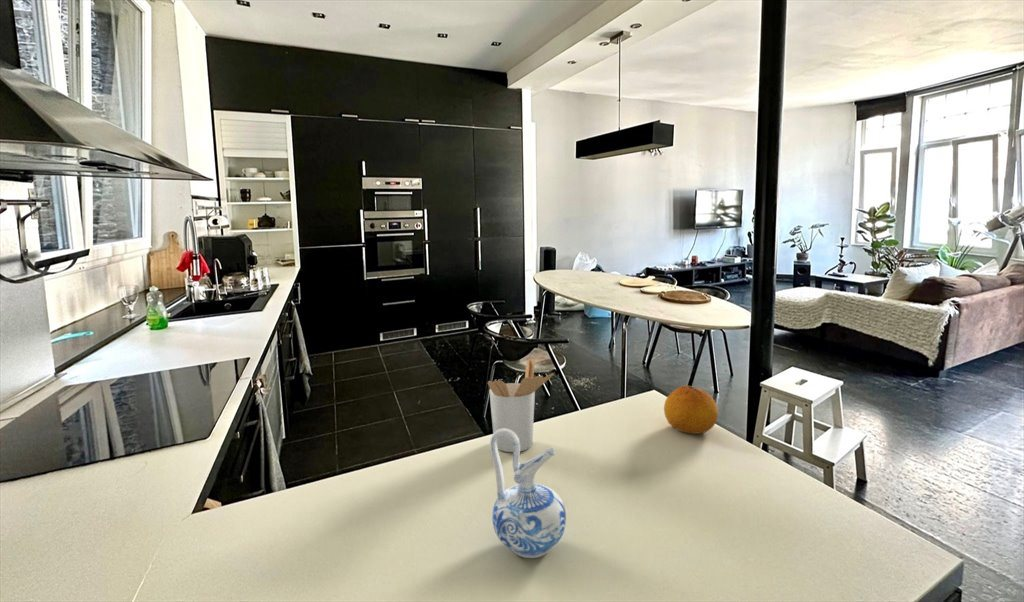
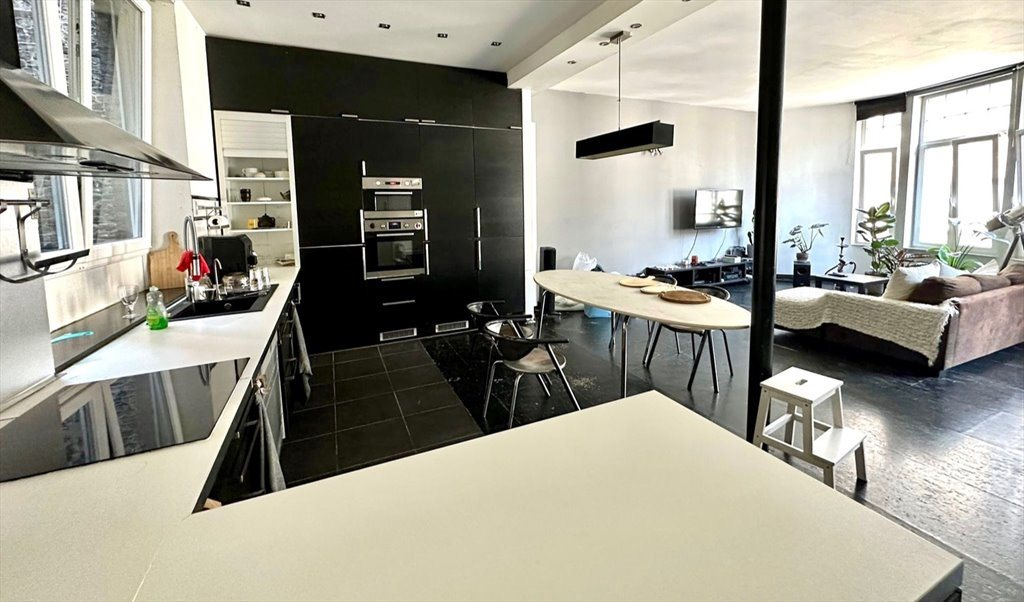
- utensil holder (520, 406)
- fruit (690, 407)
- ceramic pitcher (528, 487)
